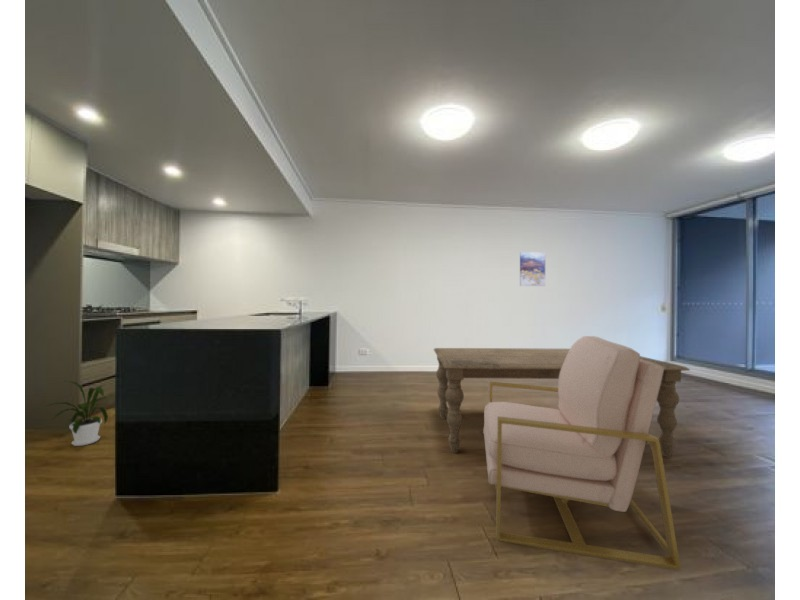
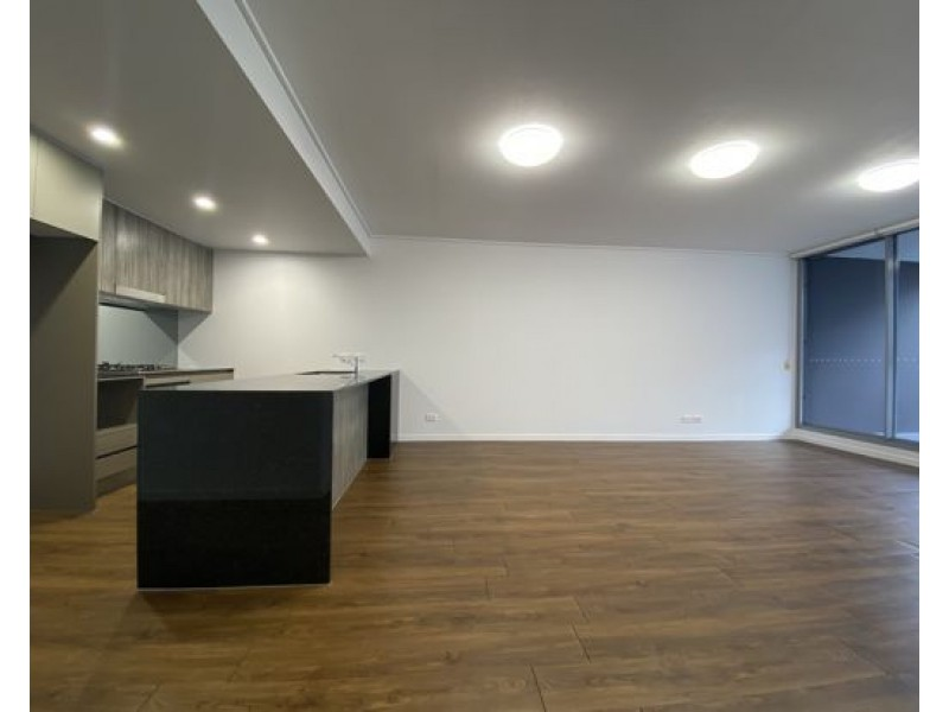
- house plant (84, 411)
- wall art (532, 269)
- dining table (540, 378)
- chair (557, 420)
